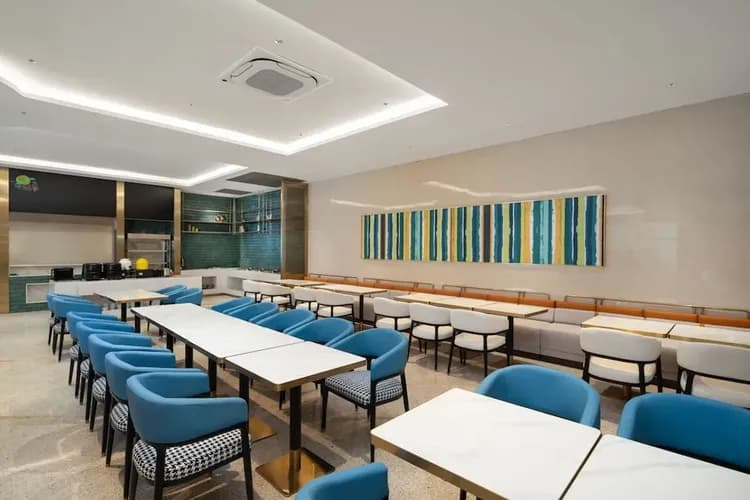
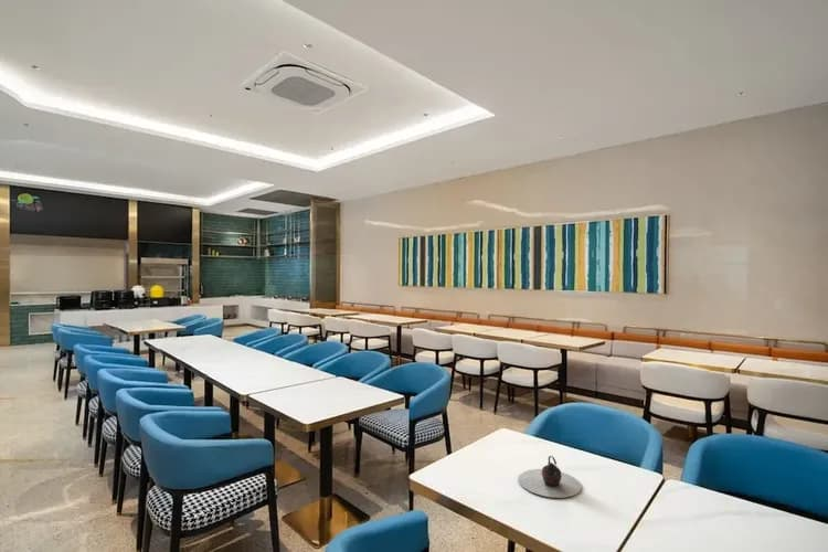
+ teapot (549, 469)
